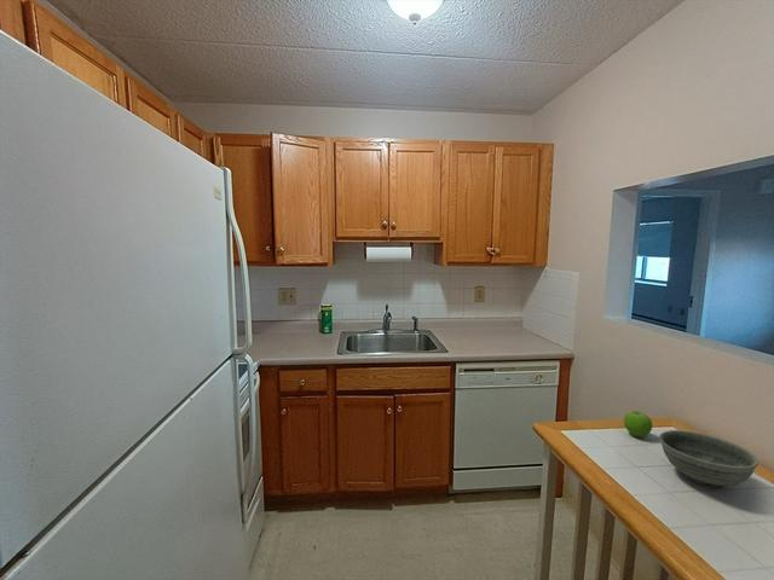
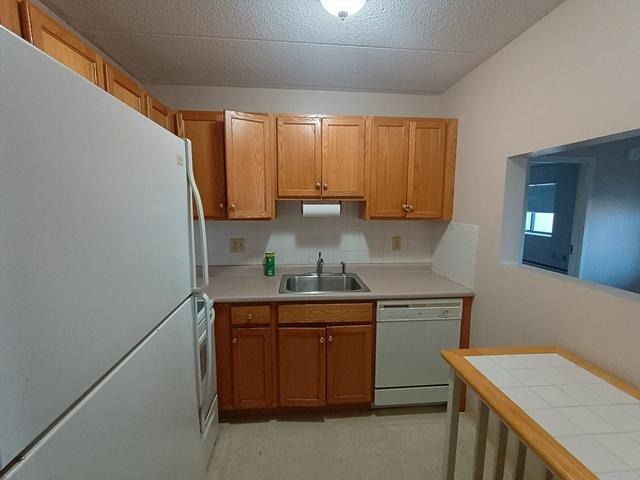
- fruit (637, 424)
- bowl (704, 462)
